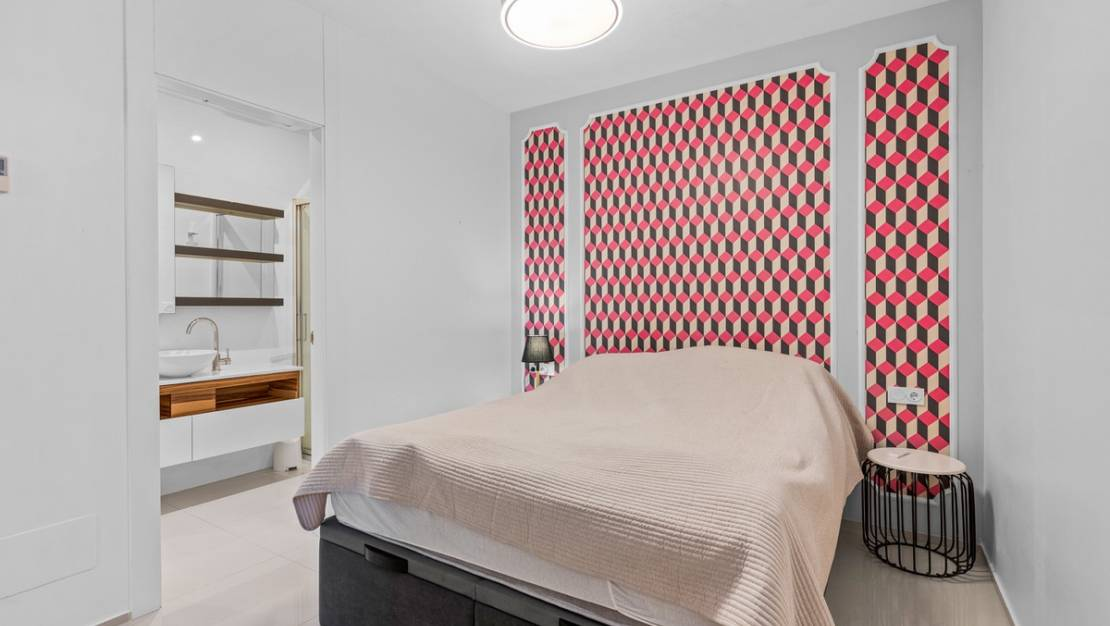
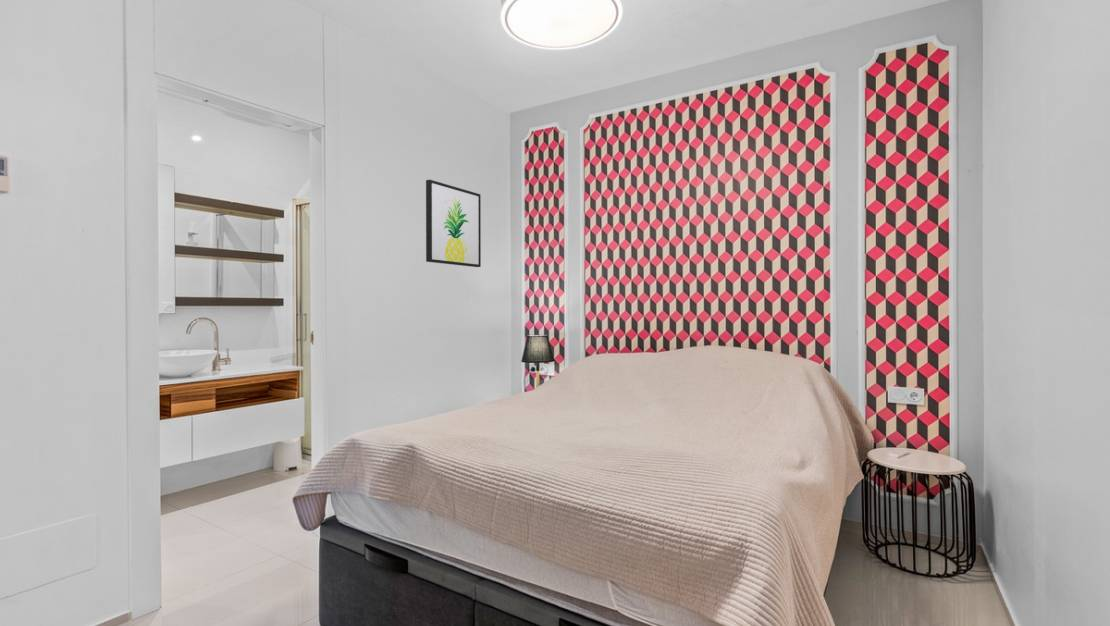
+ wall art (454, 226)
